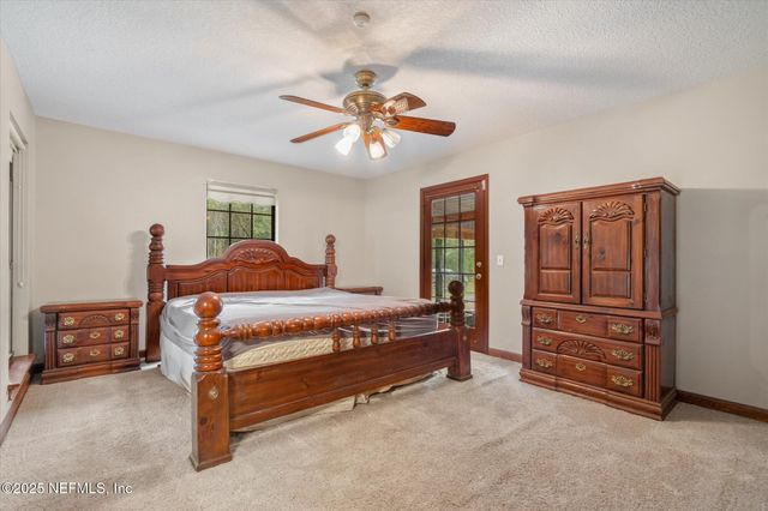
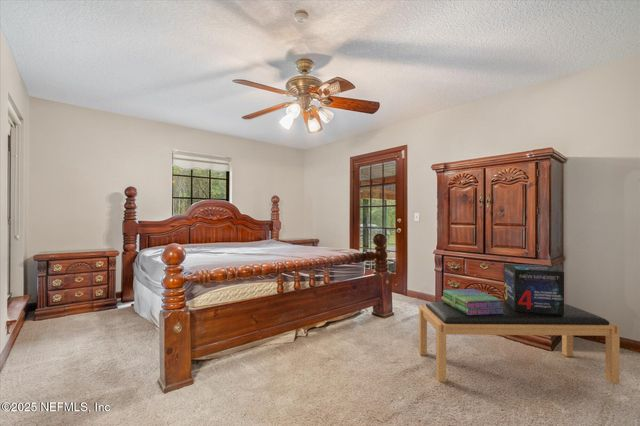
+ bench (509, 334)
+ stack of books (470, 300)
+ decorative box (531, 287)
